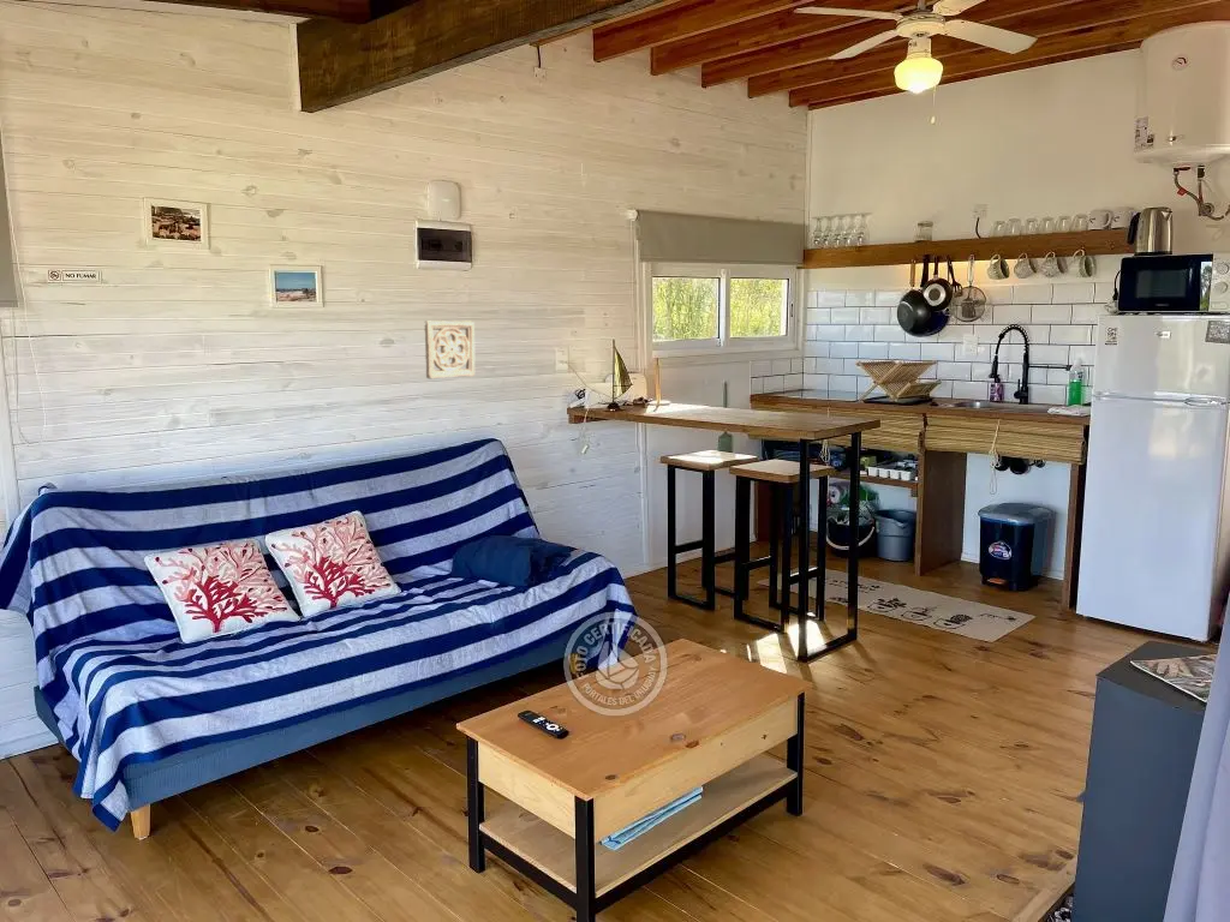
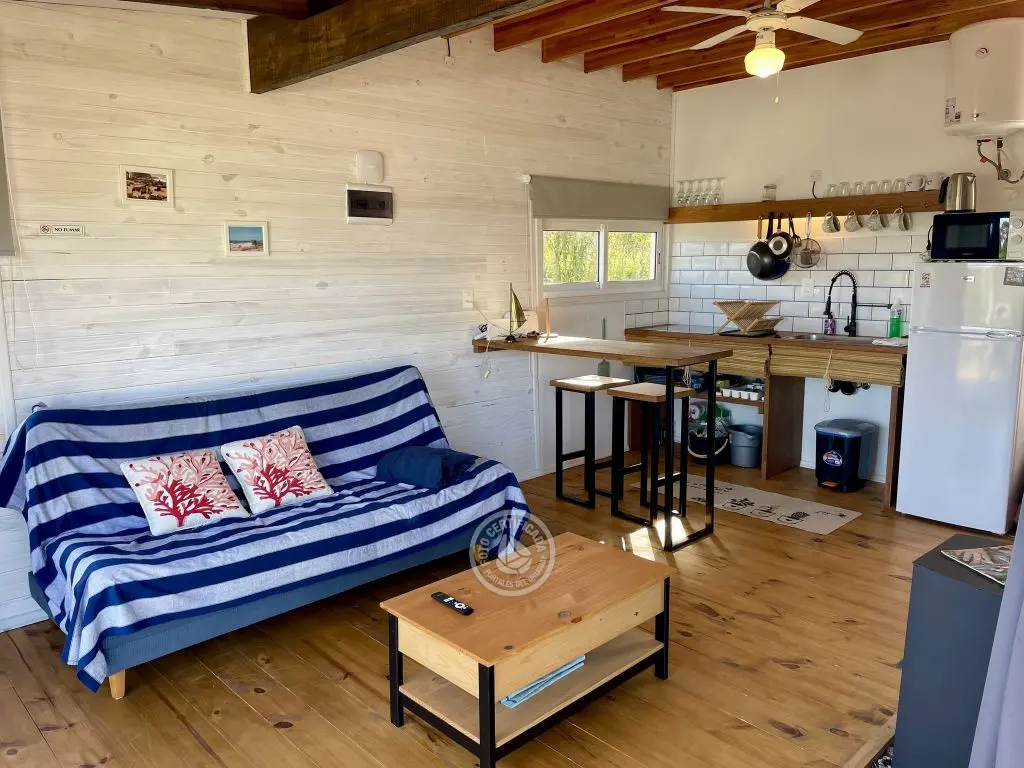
- wall ornament (449, 349)
